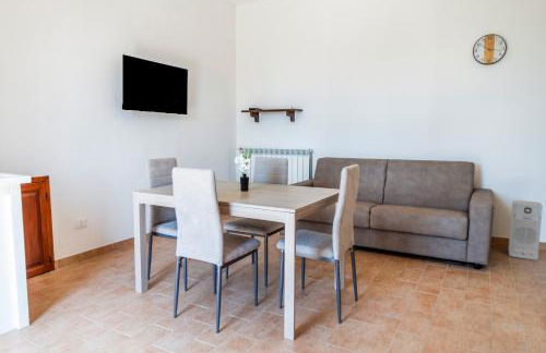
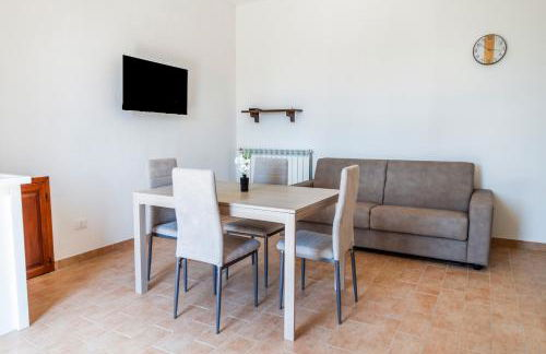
- air purifier (524, 229)
